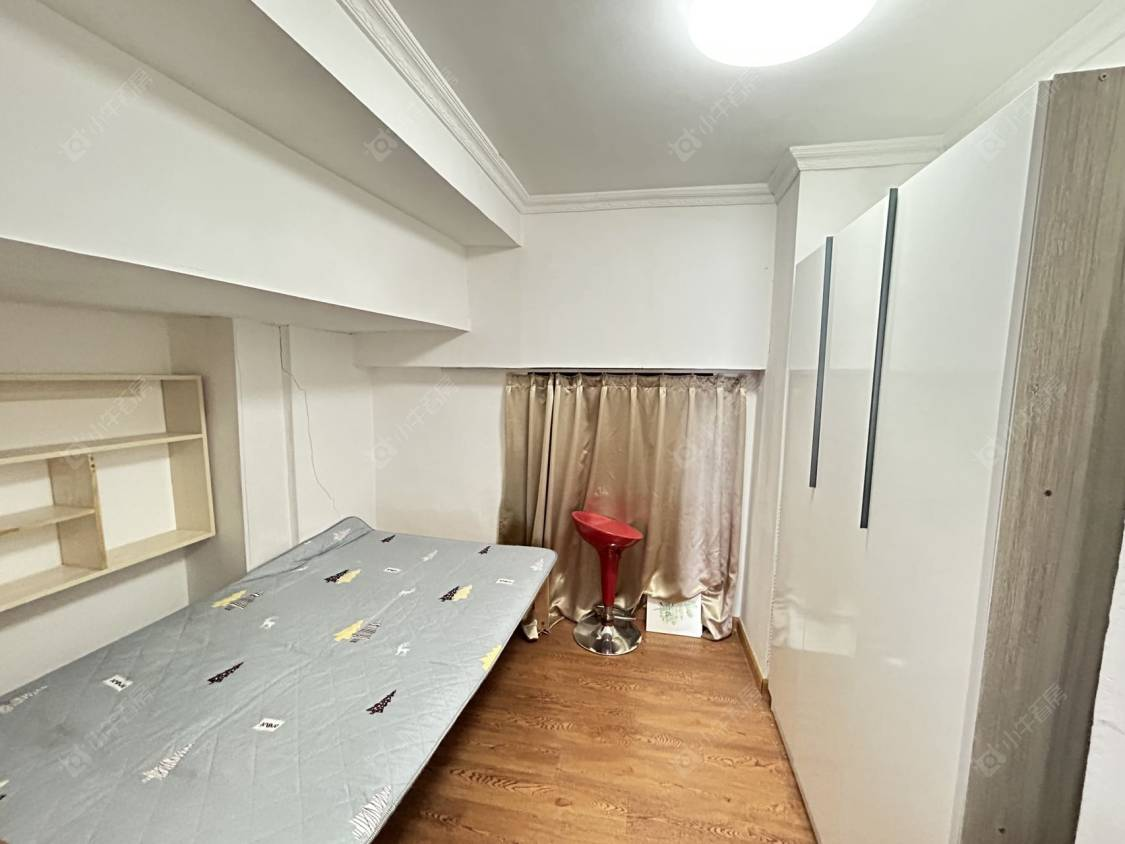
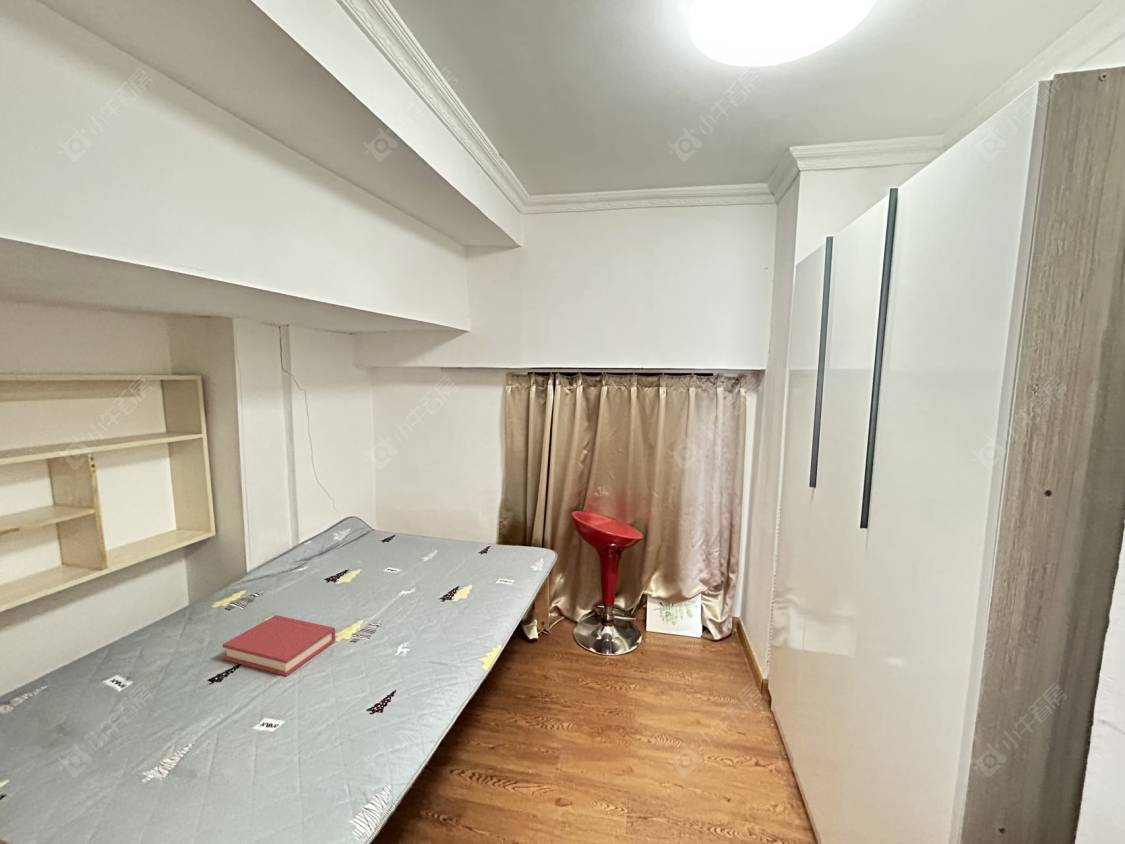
+ hardback book (281, 642)
